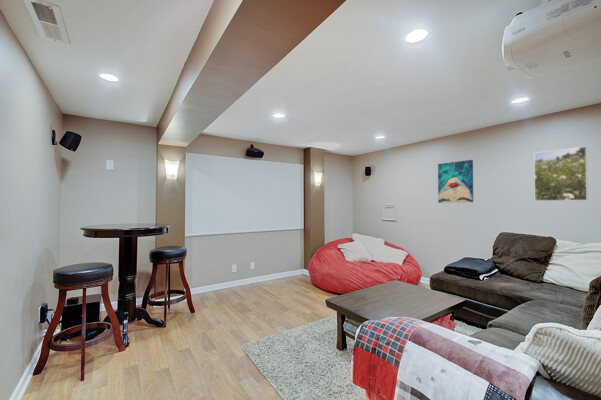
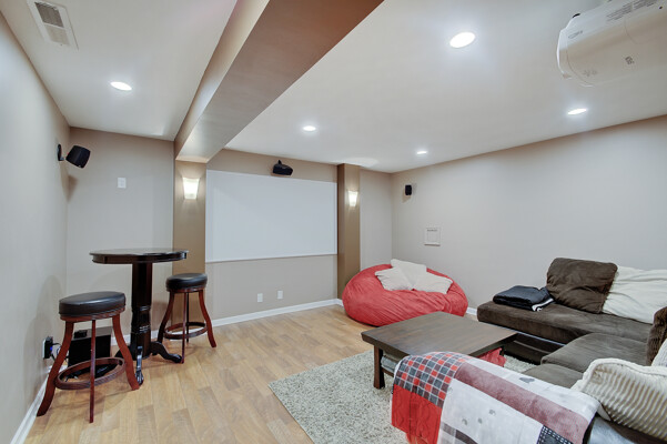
- wall art (454, 182)
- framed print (559, 175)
